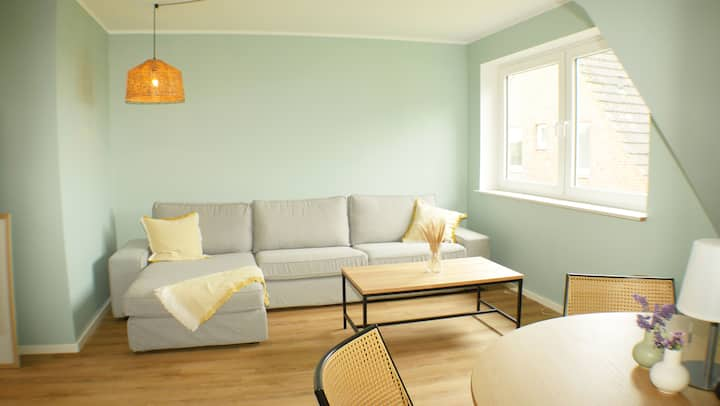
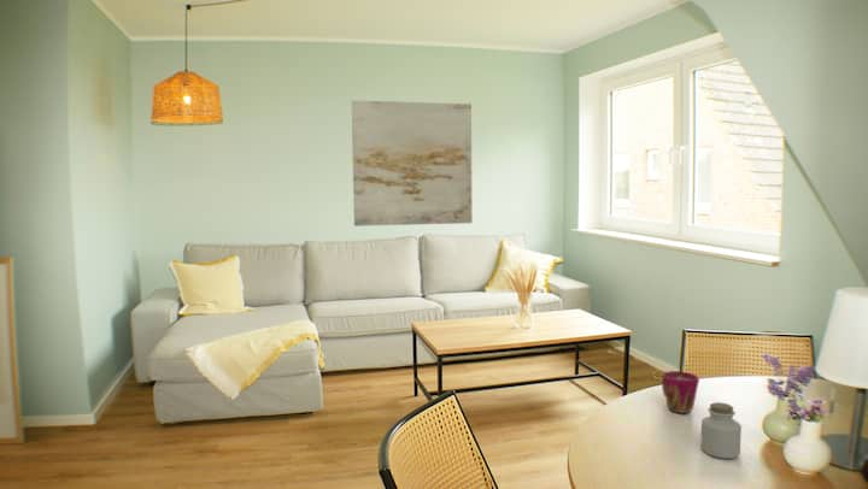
+ wall art (414, 164)
+ cup (676, 390)
+ jar (721, 428)
